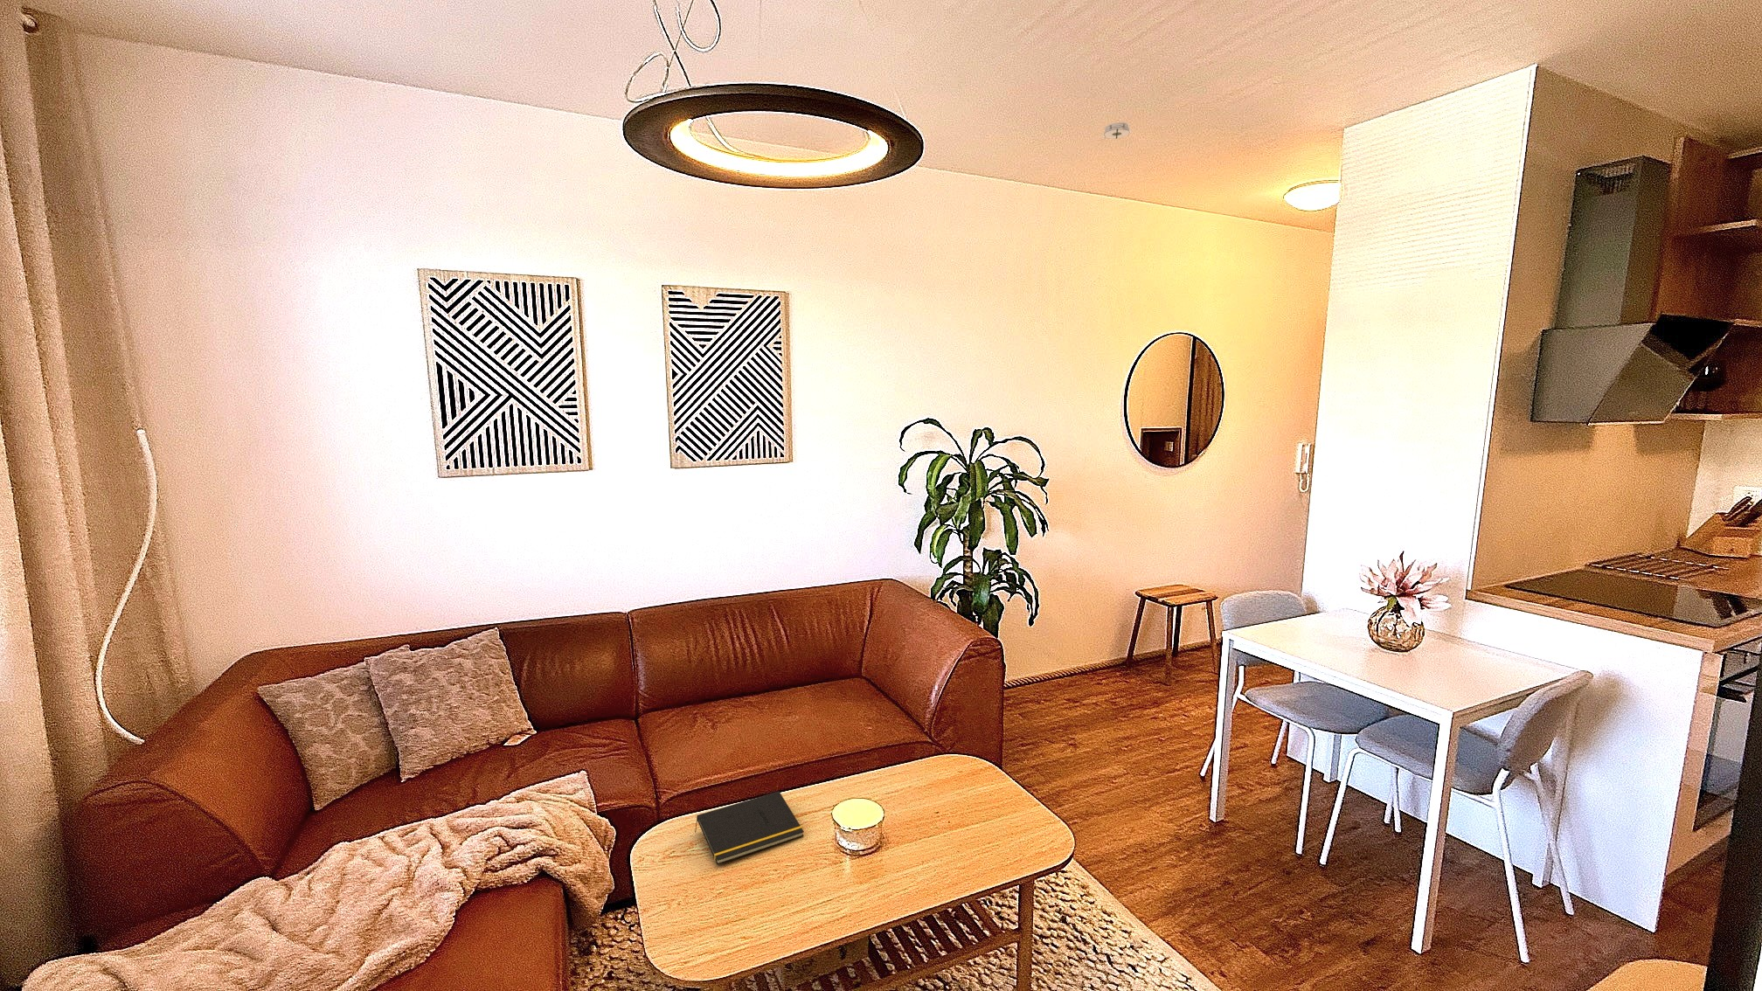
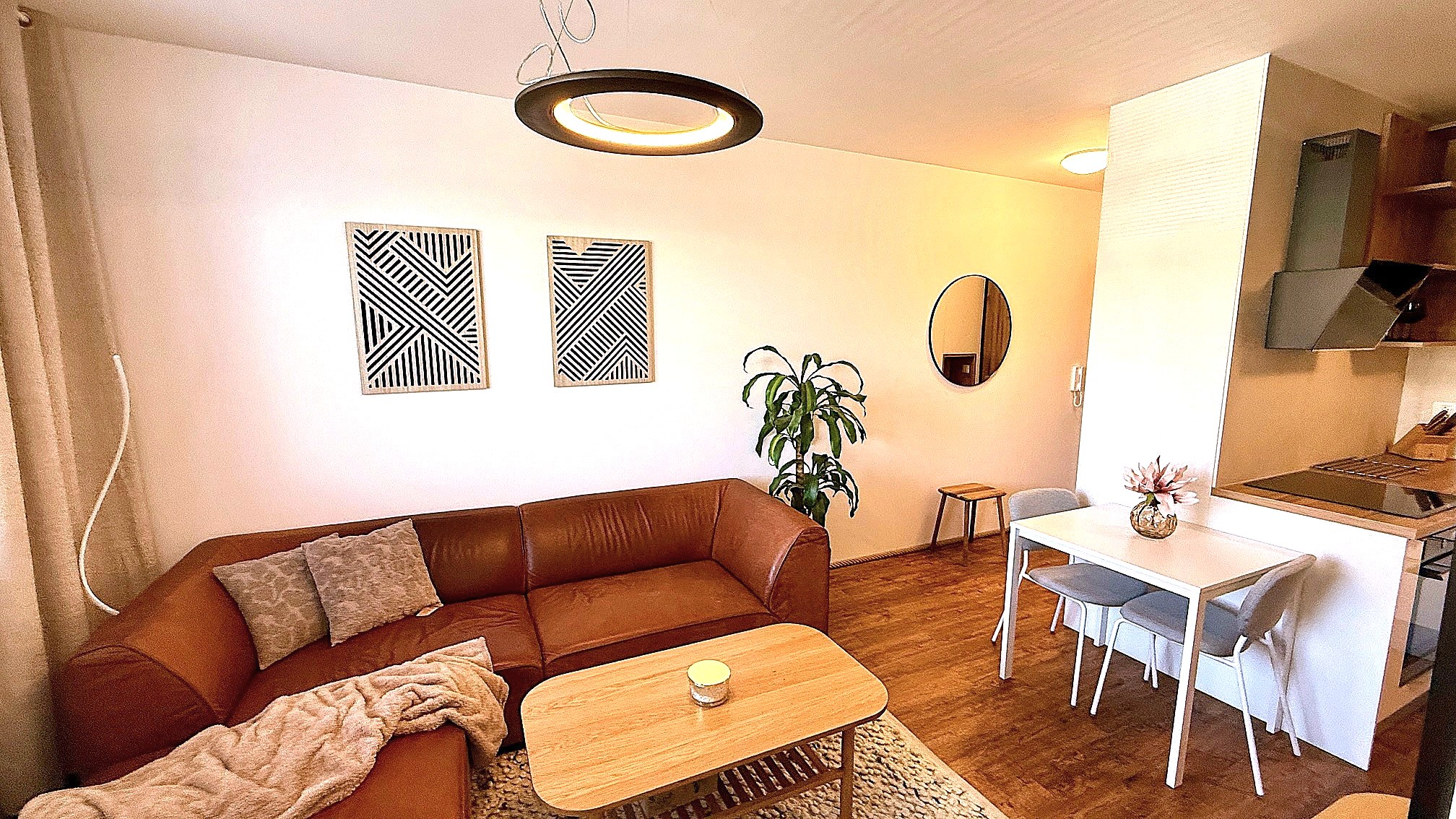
- notepad (750, 825)
- smoke detector (1116, 131)
